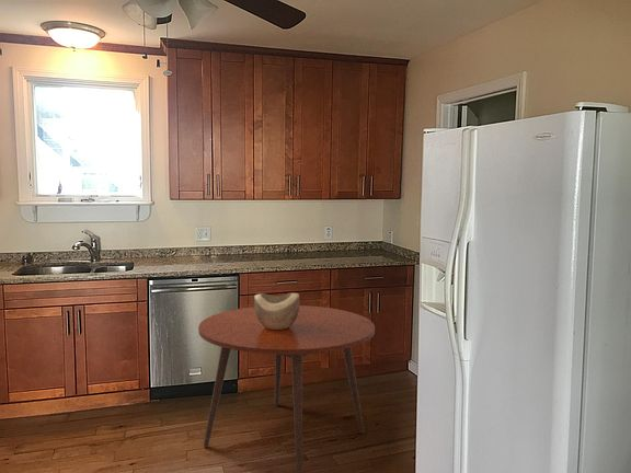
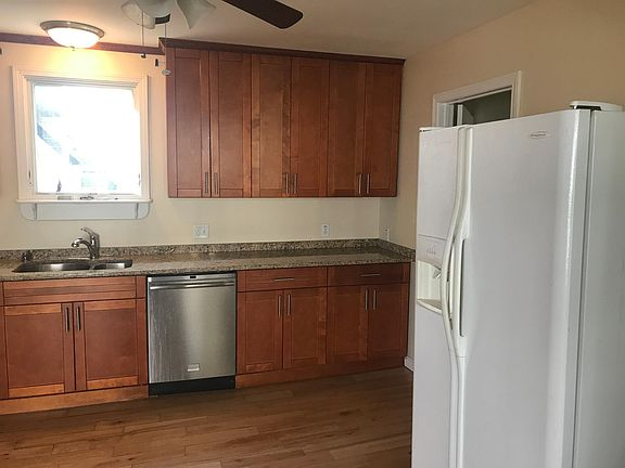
- decorative bowl (276, 310)
- dining table (292, 381)
